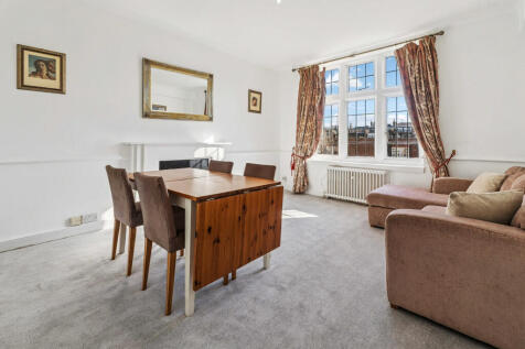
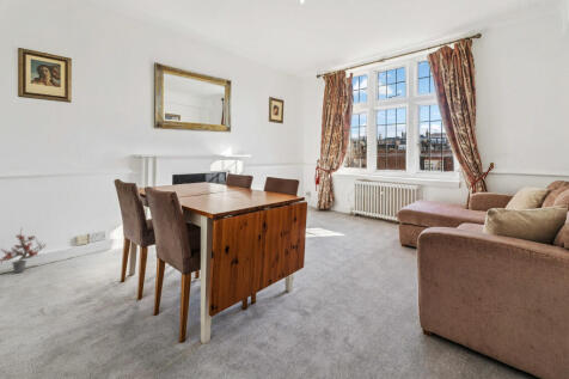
+ potted plant (20, 247)
